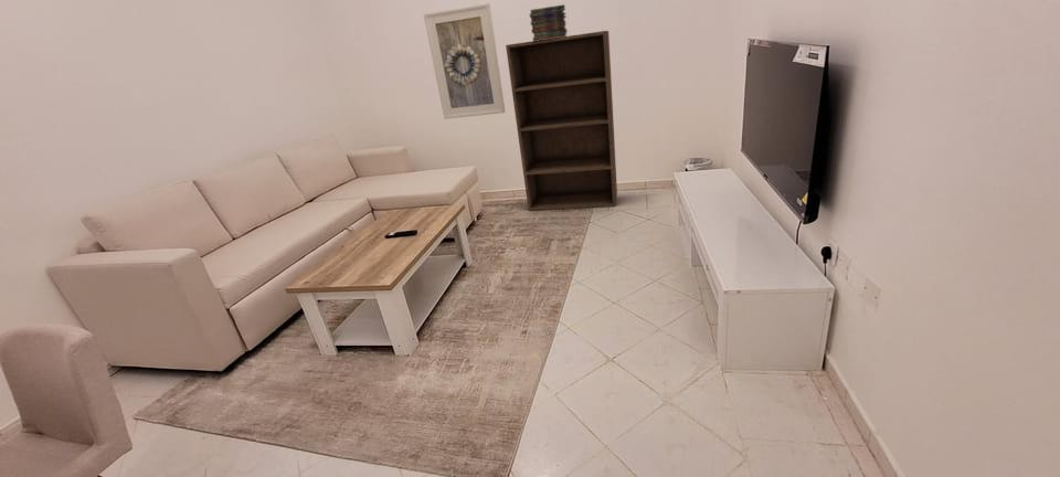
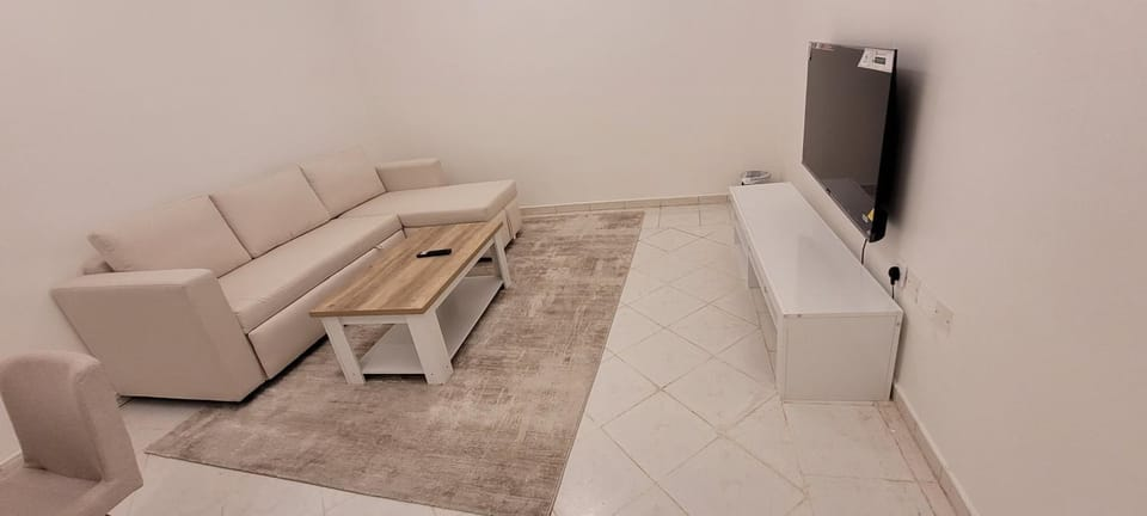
- bookshelf (566, 125)
- book stack (549, 23)
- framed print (465, 64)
